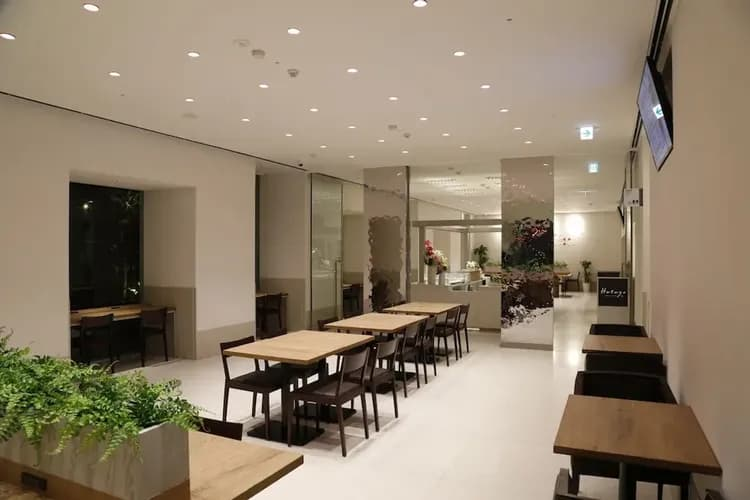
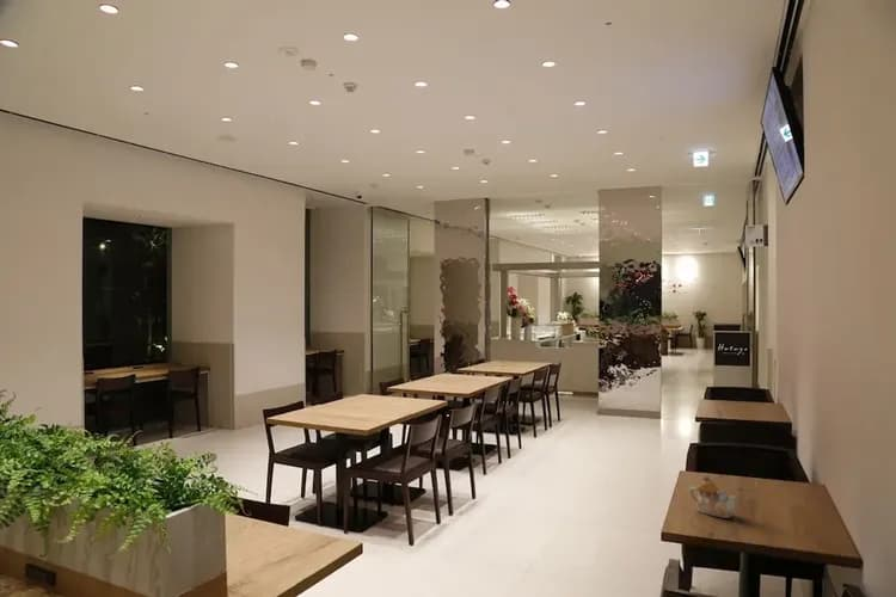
+ teapot (713, 493)
